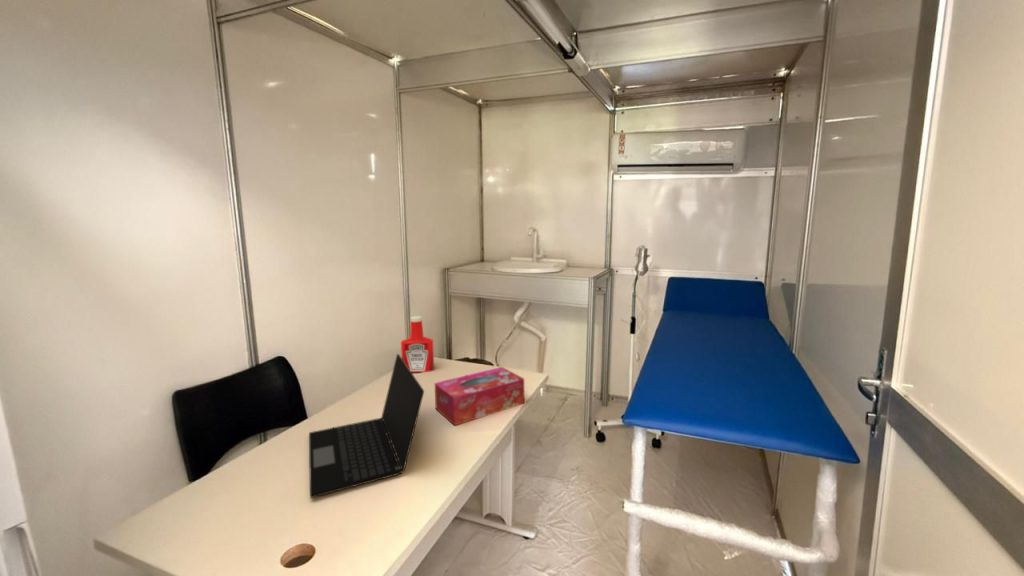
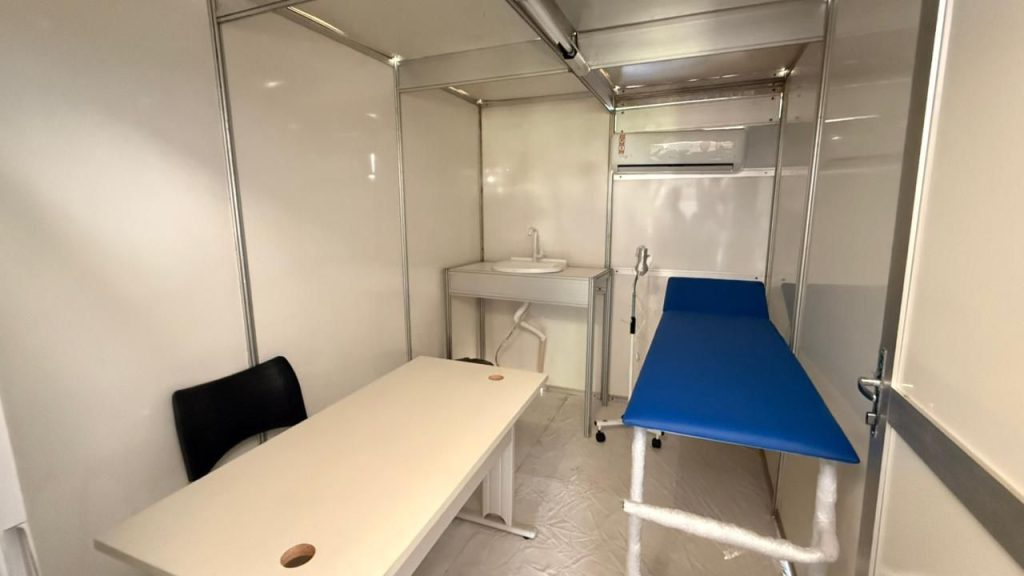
- laptop (363, 421)
- tissue box (480, 393)
- soap bottle (417, 343)
